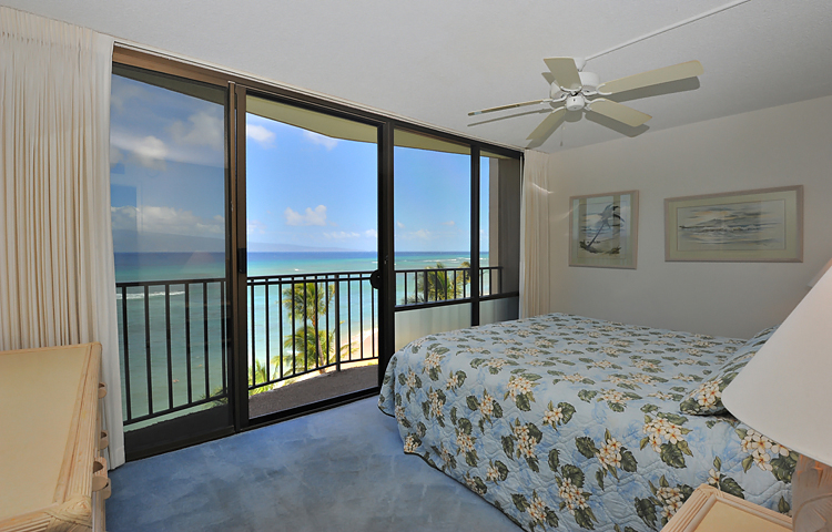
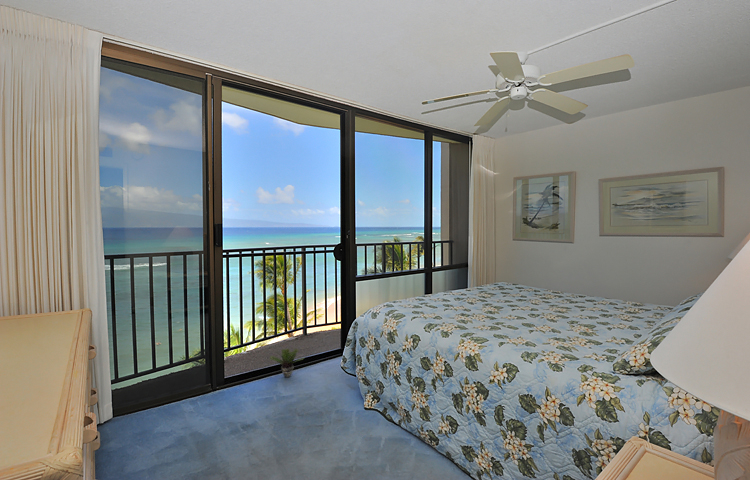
+ potted plant (287, 362)
